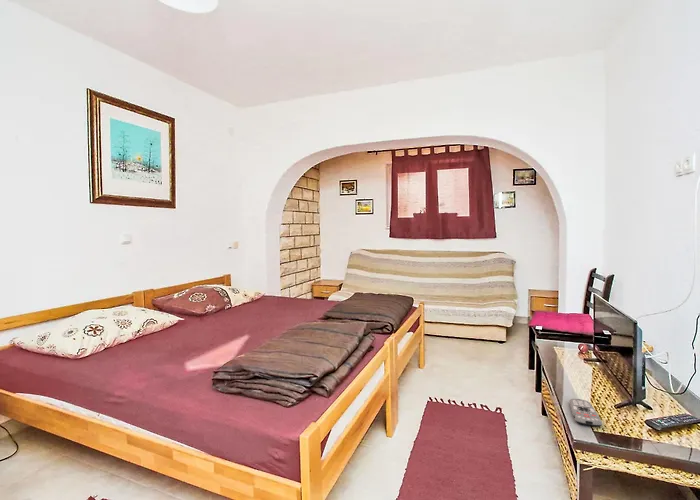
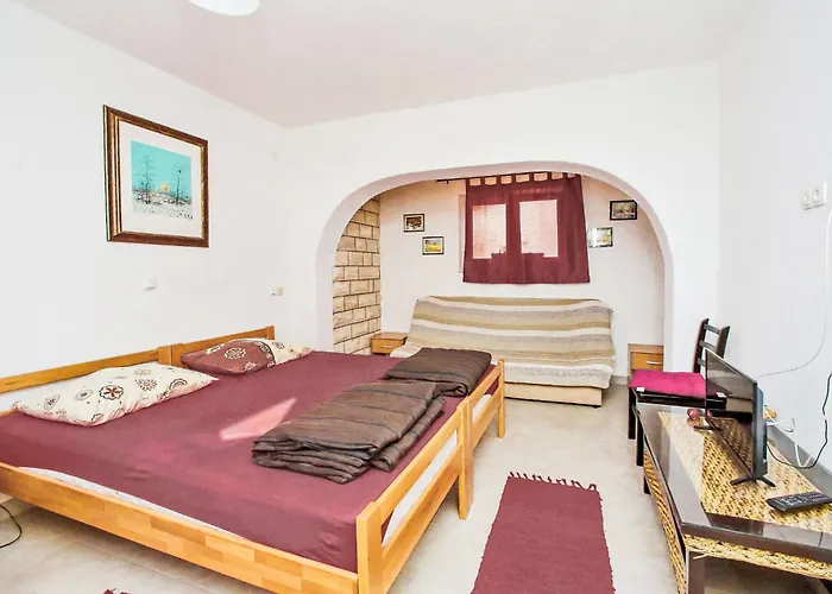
- remote control (583, 411)
